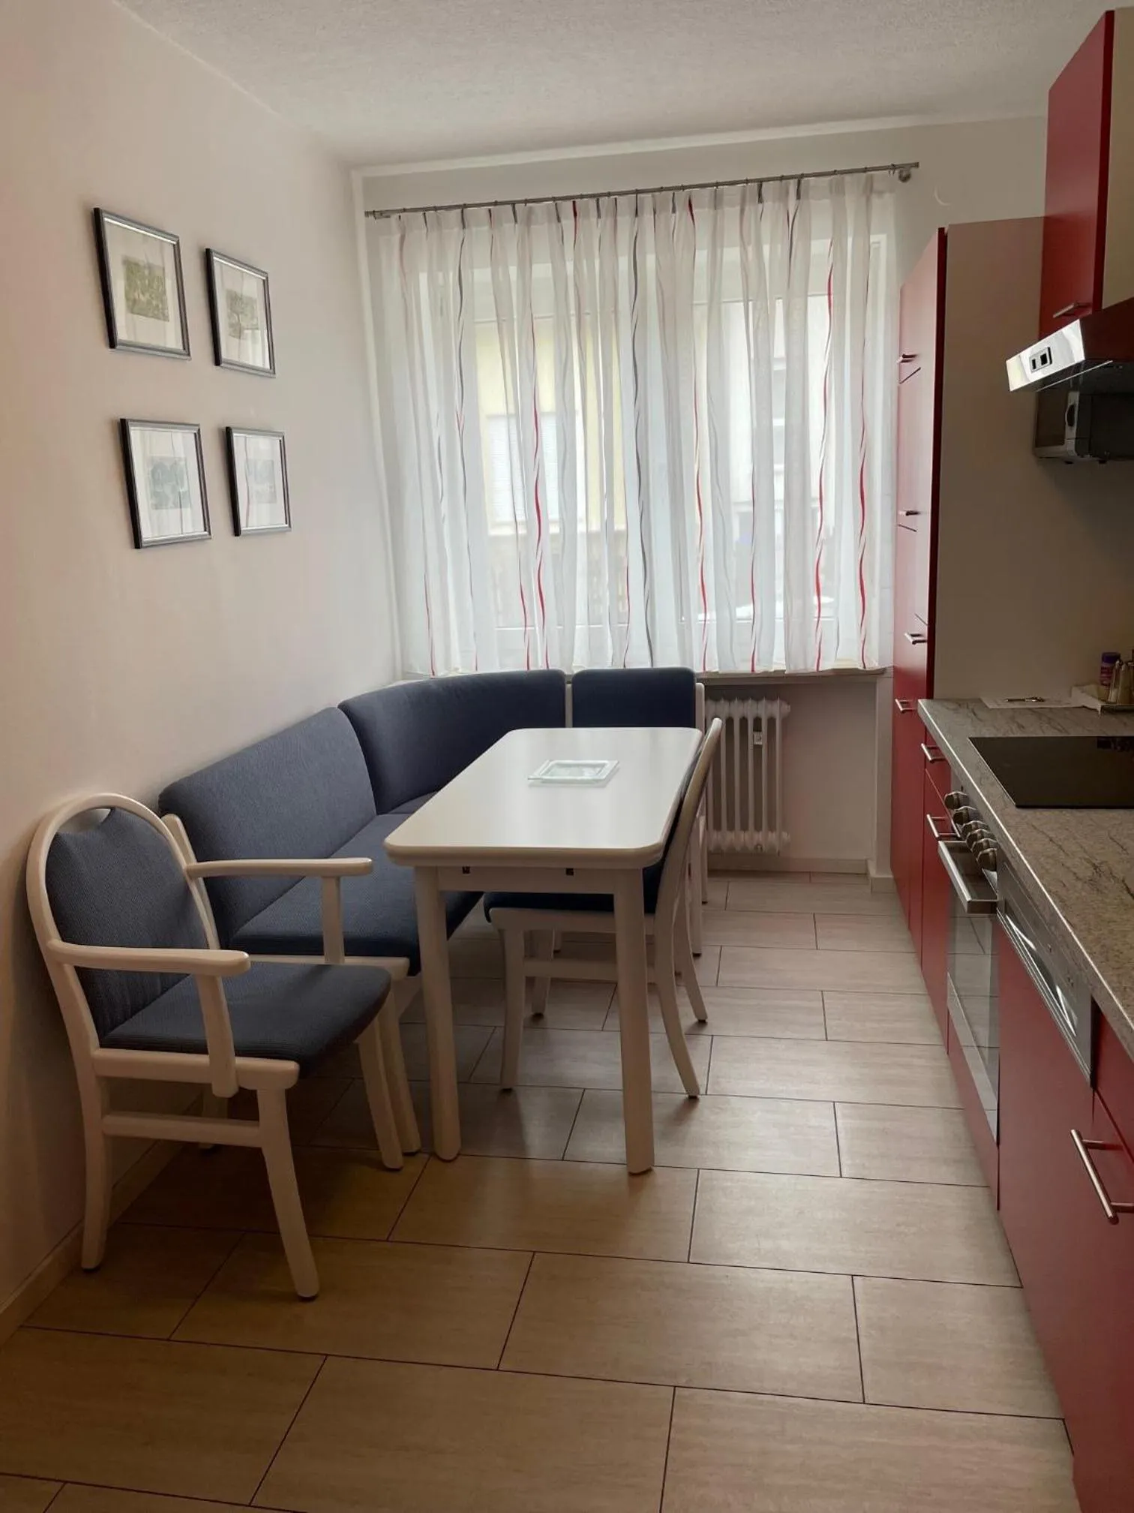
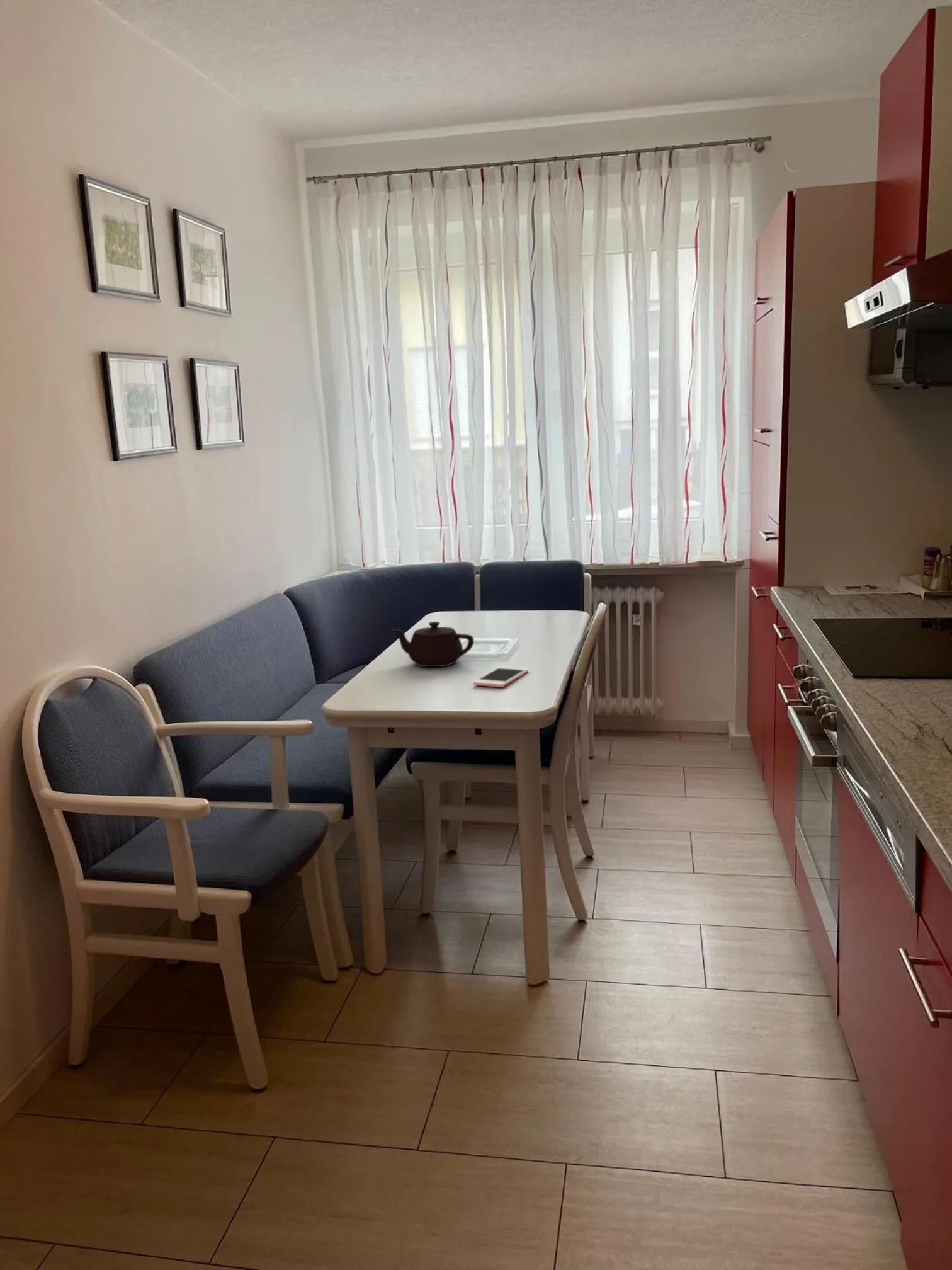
+ cell phone (501, 677)
+ teapot (432, 643)
